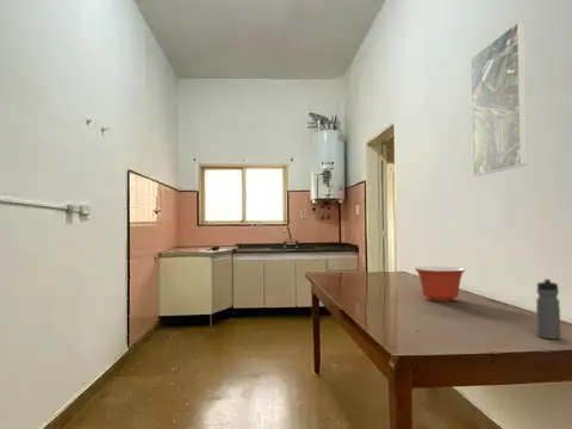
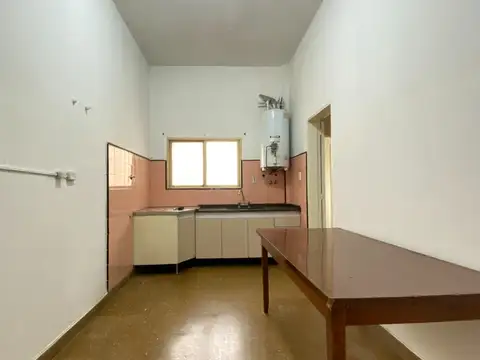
- water bottle (547, 307)
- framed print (496, 106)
- mixing bowl (440, 284)
